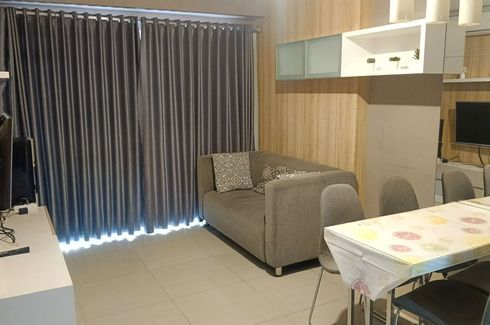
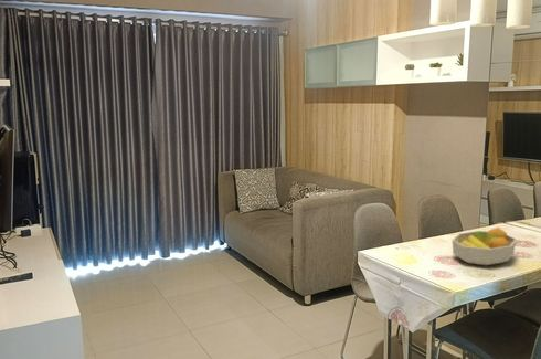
+ fruit bowl (484, 244)
